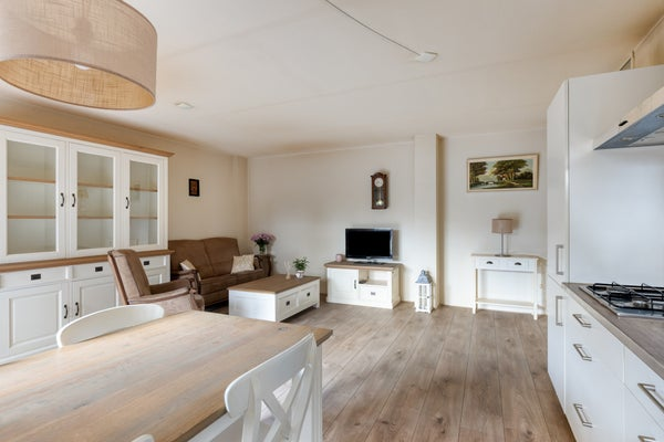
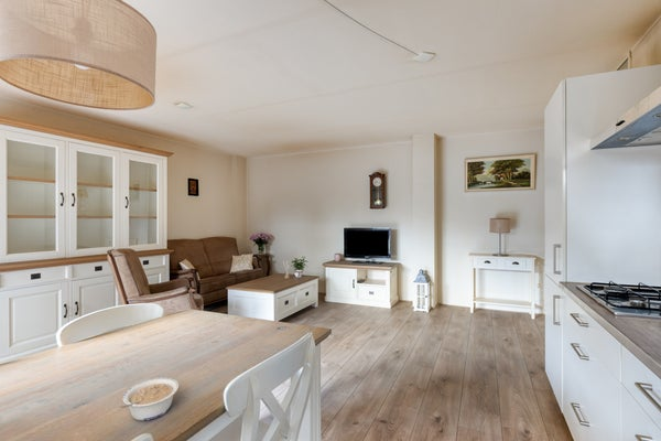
+ legume (151, 399)
